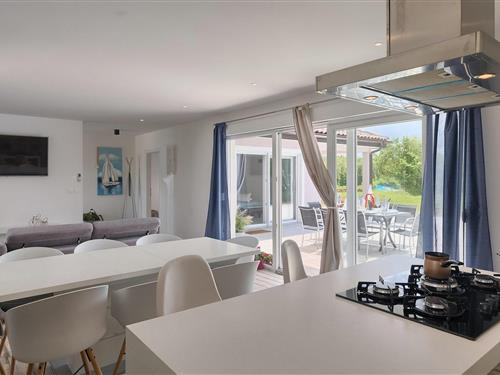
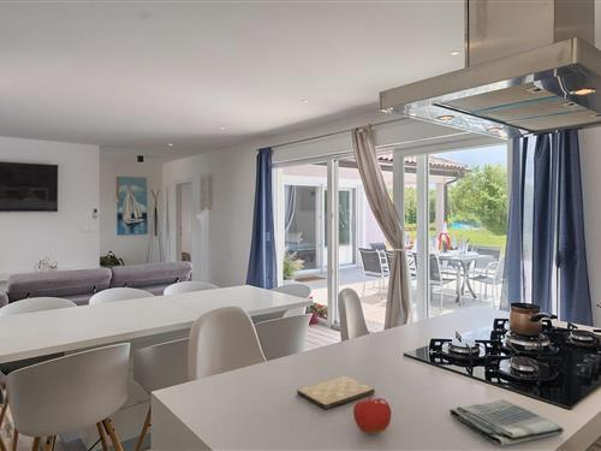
+ fruit (371, 414)
+ cutting board (335, 391)
+ dish towel (502, 417)
